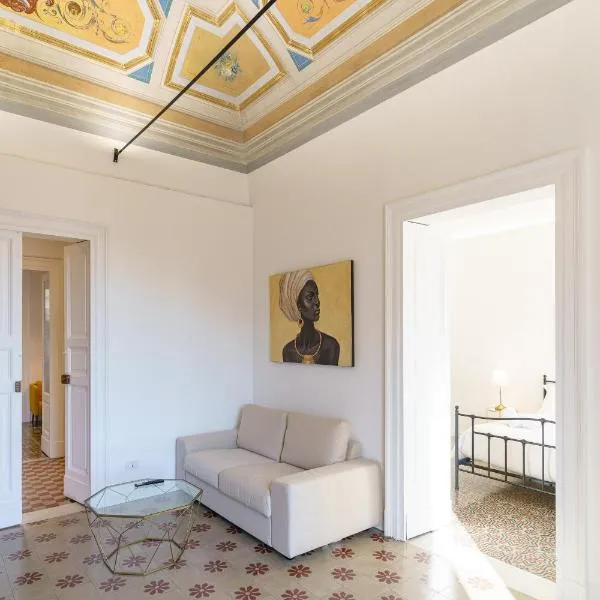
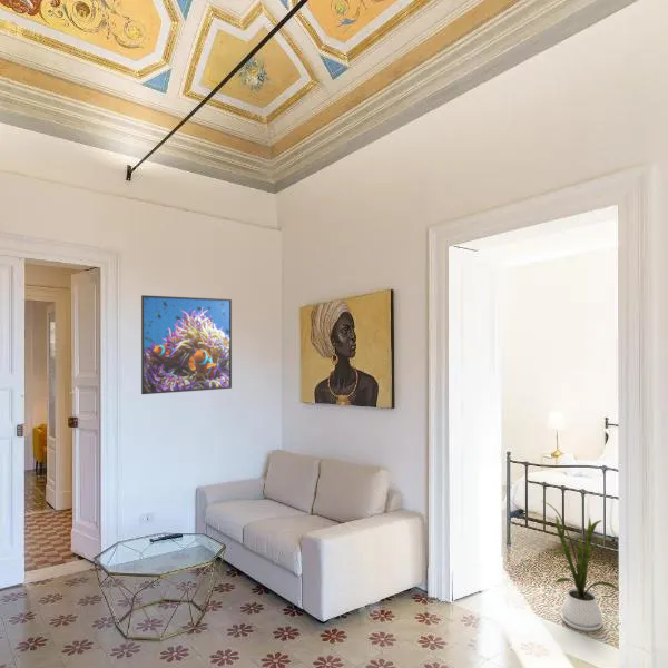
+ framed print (188, 344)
+ house plant (577, 563)
